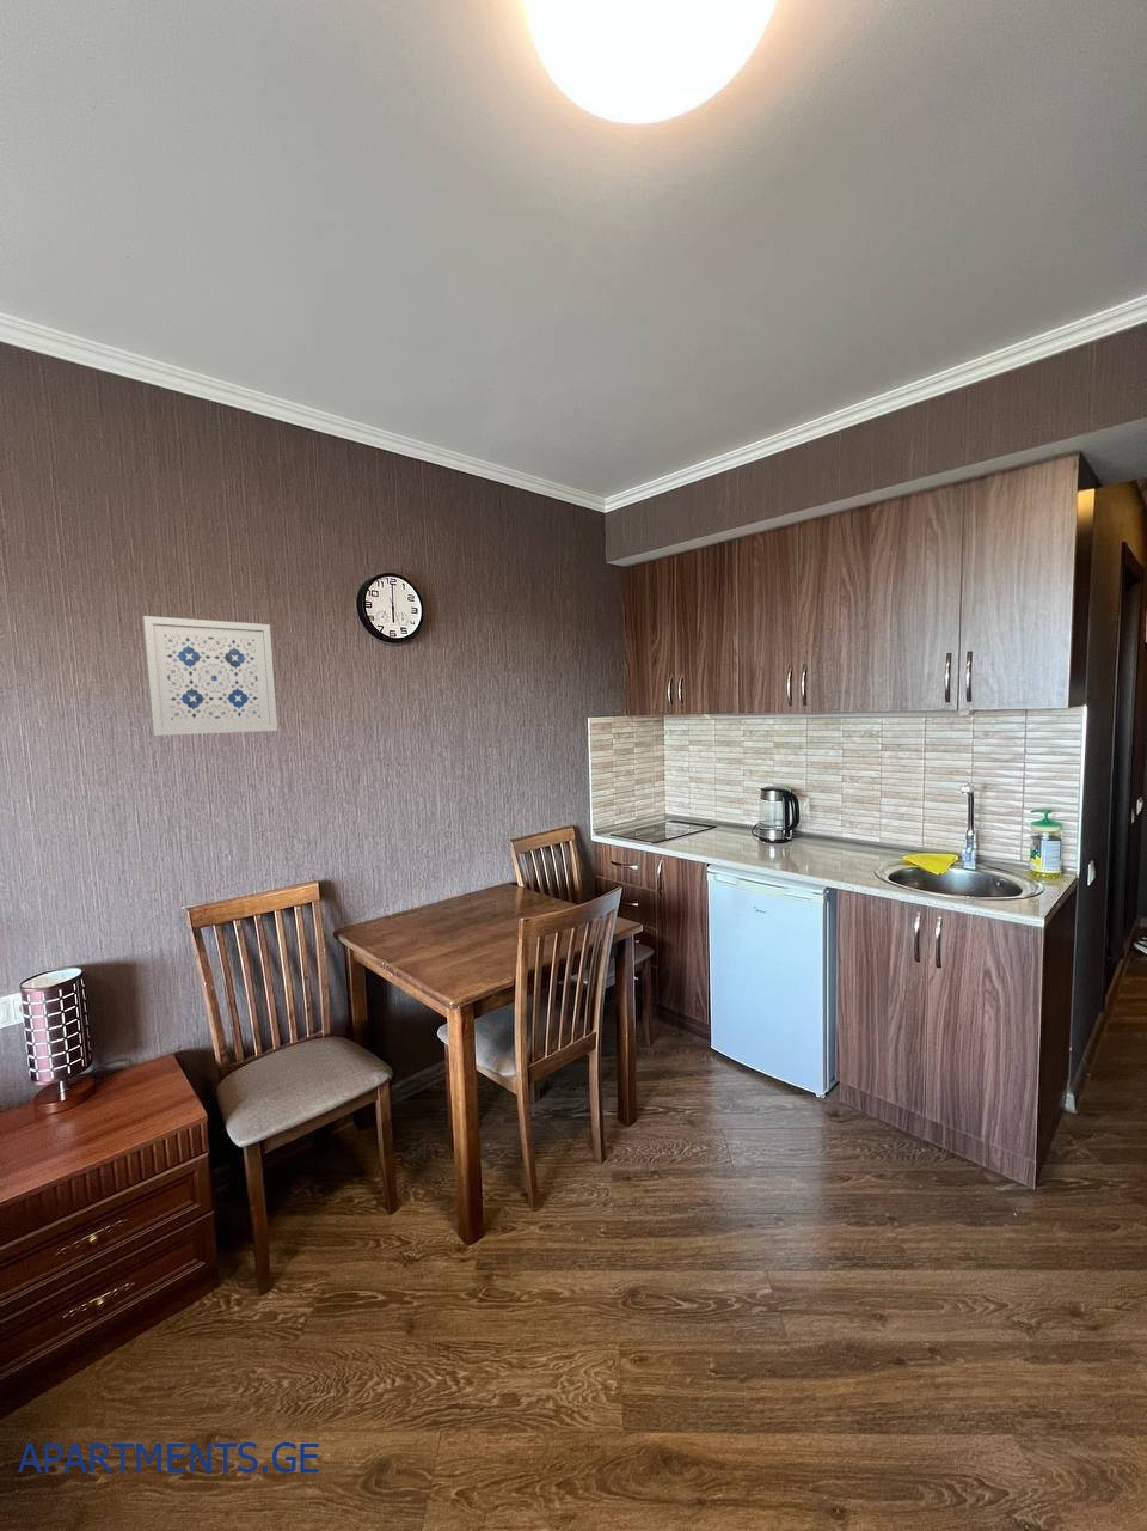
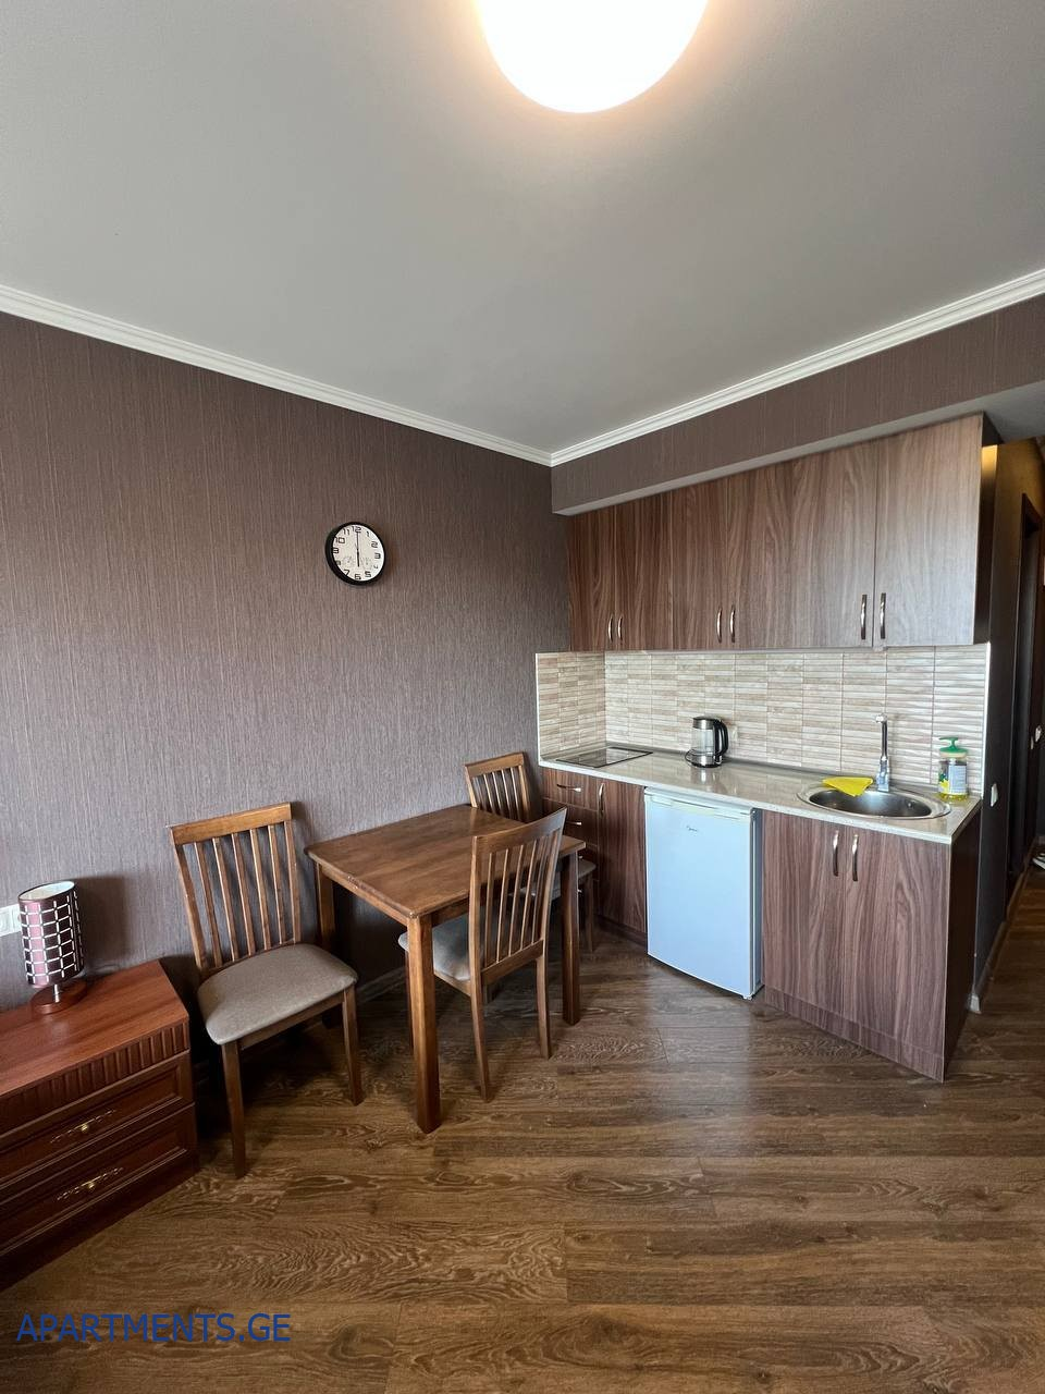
- wall art (214, 677)
